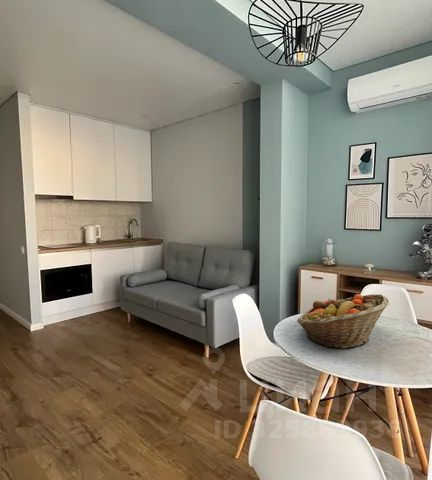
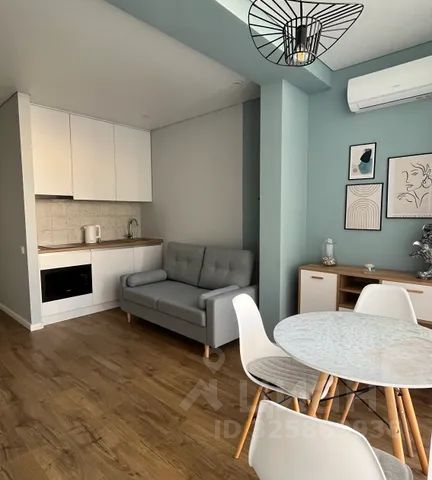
- fruit basket (342, 316)
